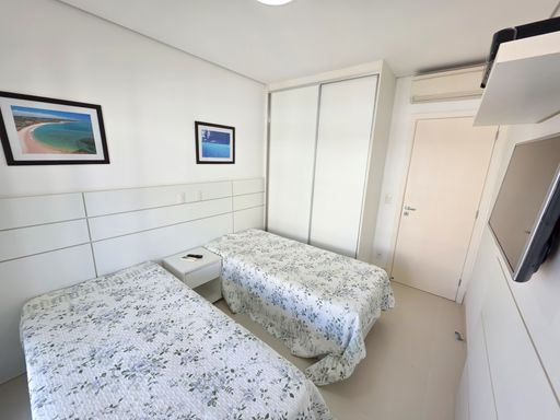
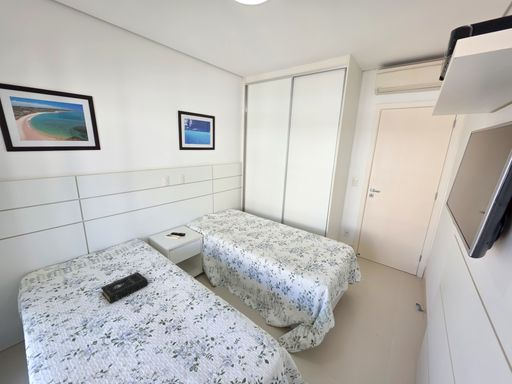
+ book (124, 285)
